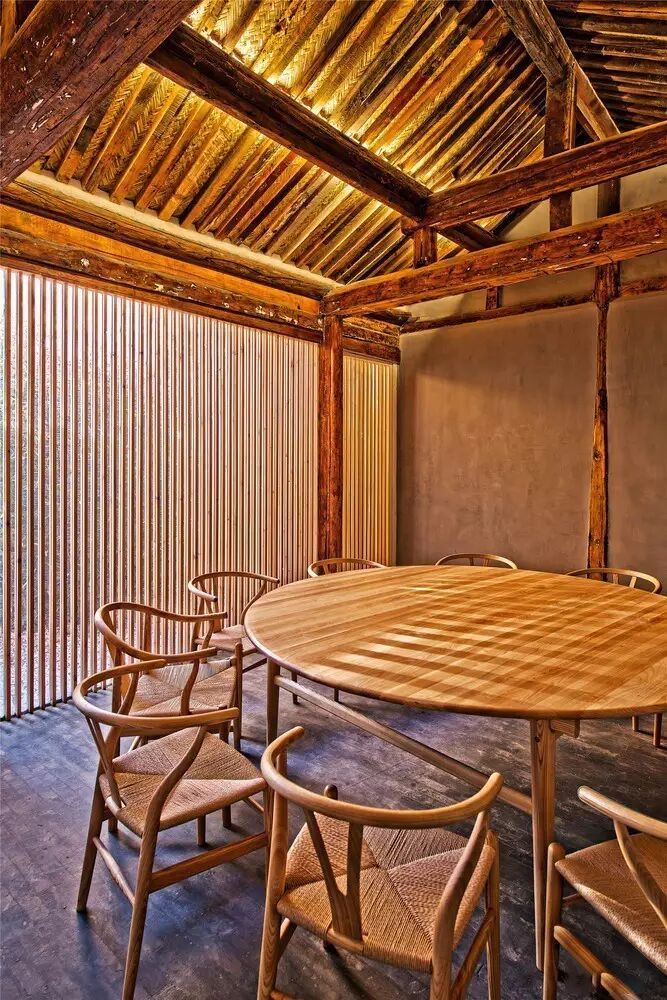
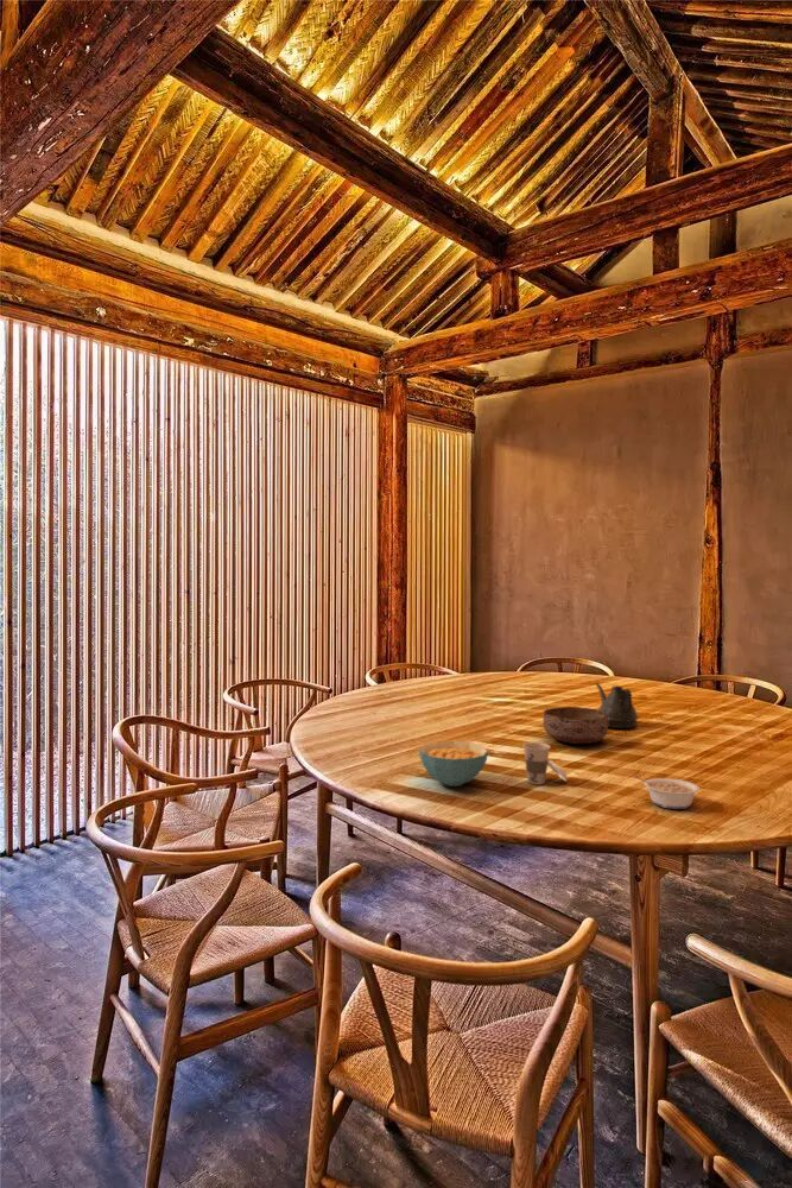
+ cereal bowl (452, 766)
+ cup (544, 763)
+ bowl (575, 726)
+ legume (669, 792)
+ teapot (613, 703)
